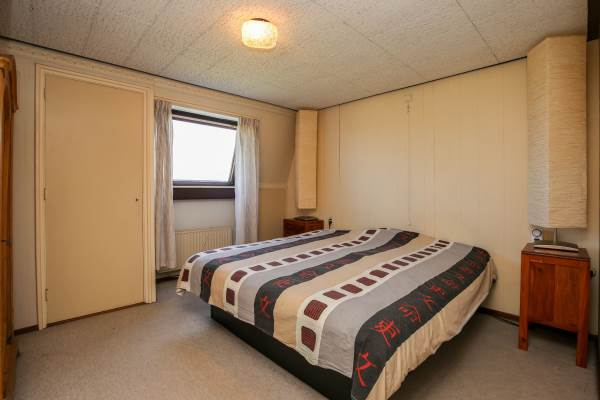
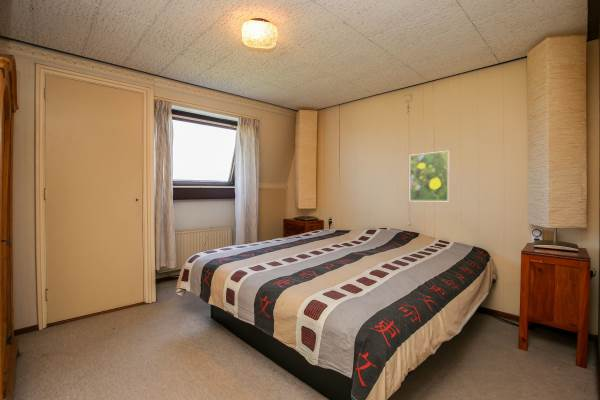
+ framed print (428, 177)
